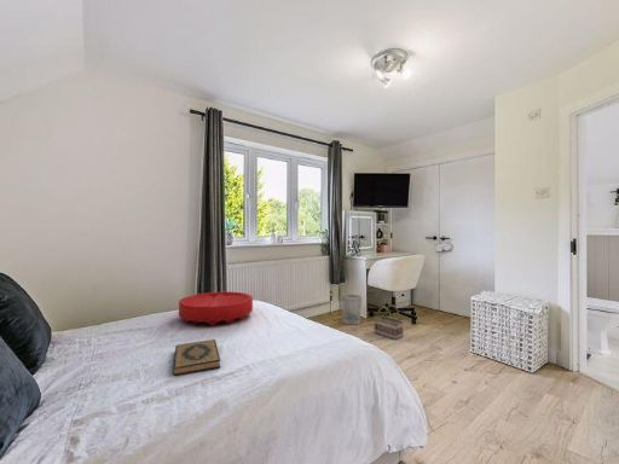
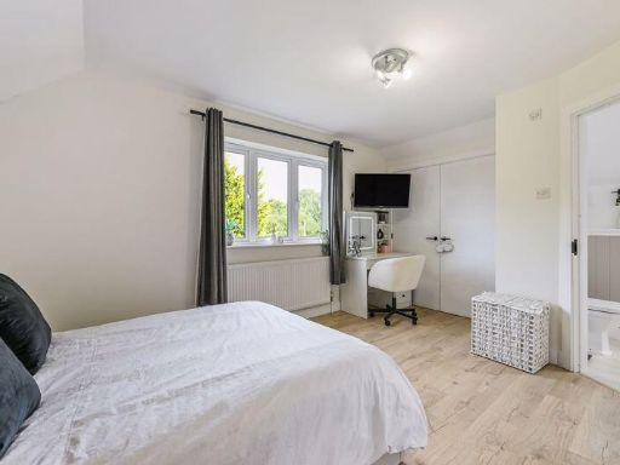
- hardback book (196, 355)
- cushion (216, 307)
- wastebasket (351, 309)
- basket (388, 320)
